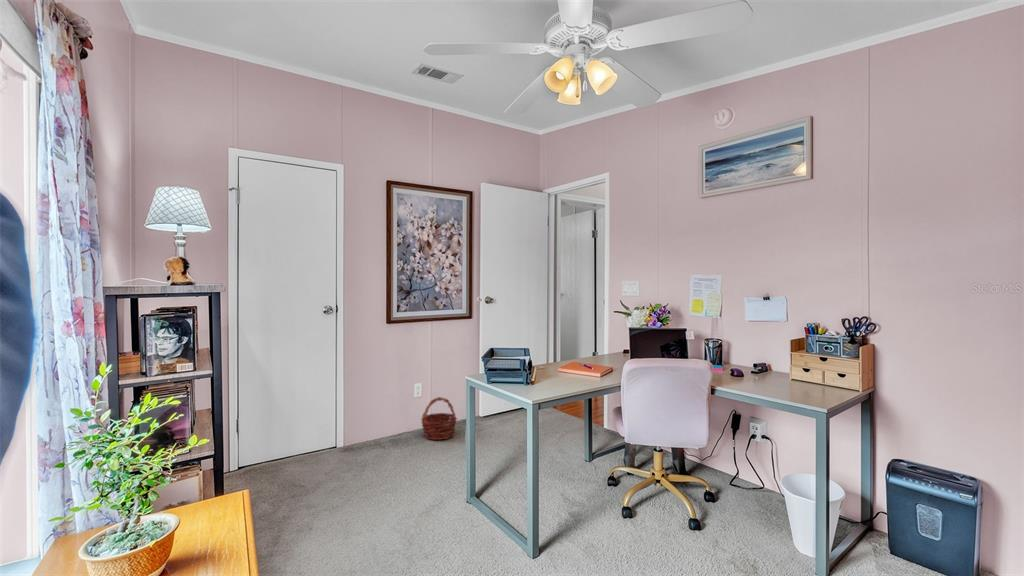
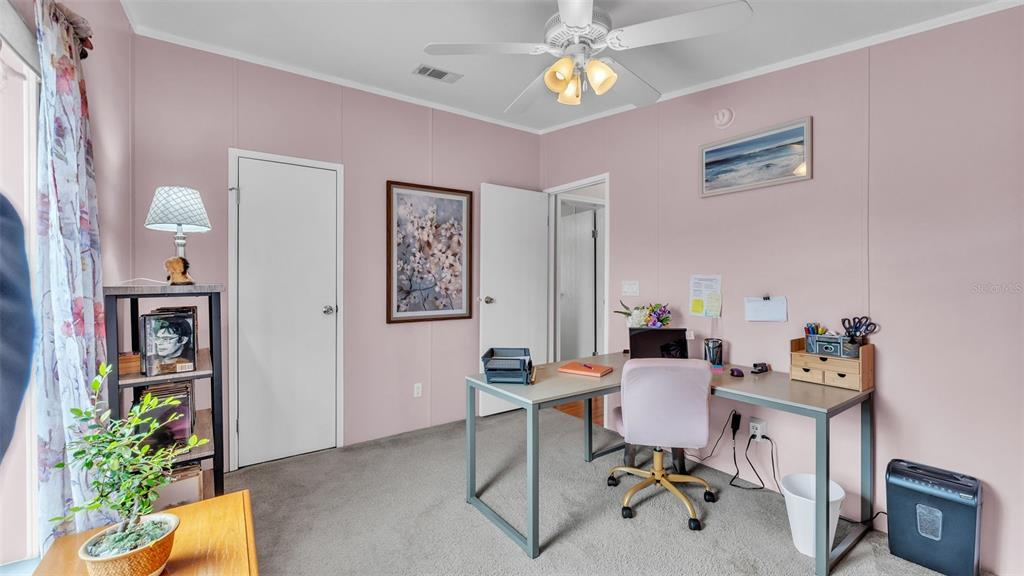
- basket (438, 416)
